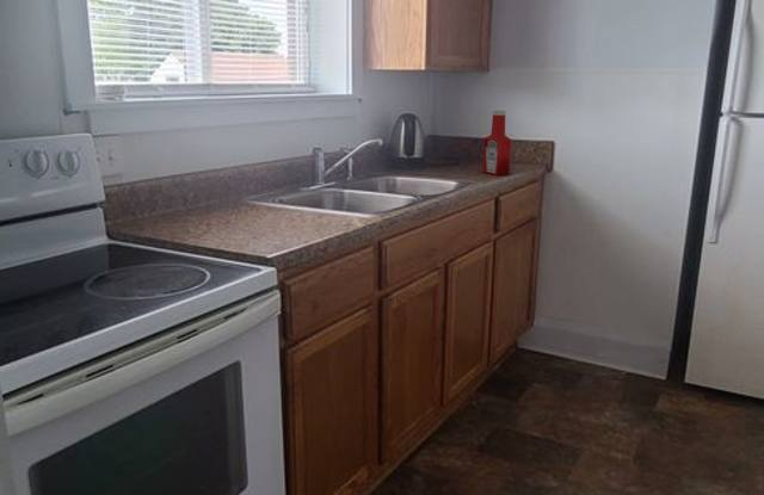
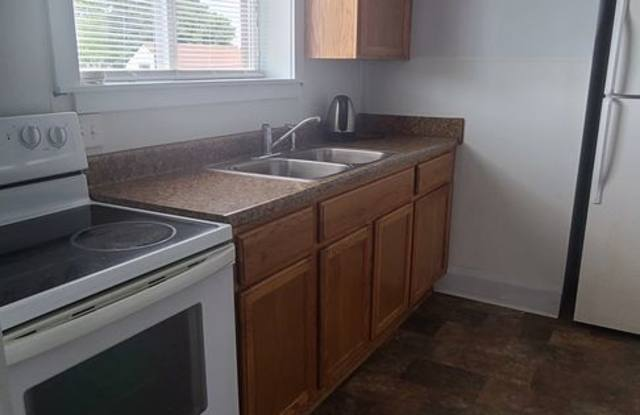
- soap bottle (497, 142)
